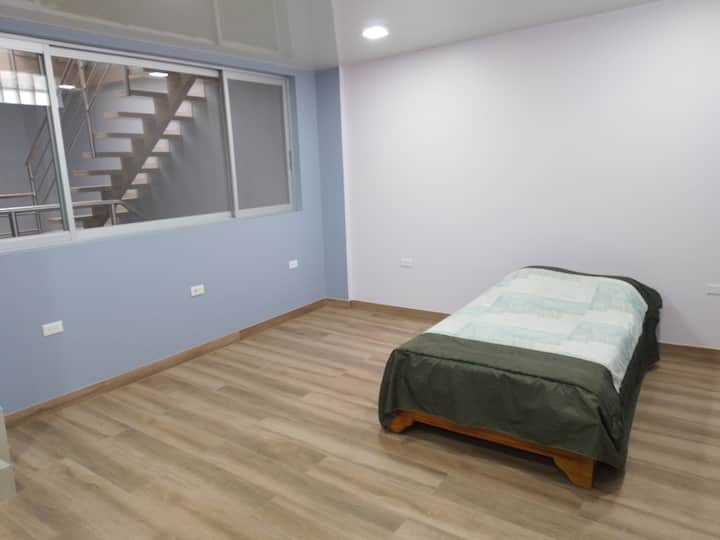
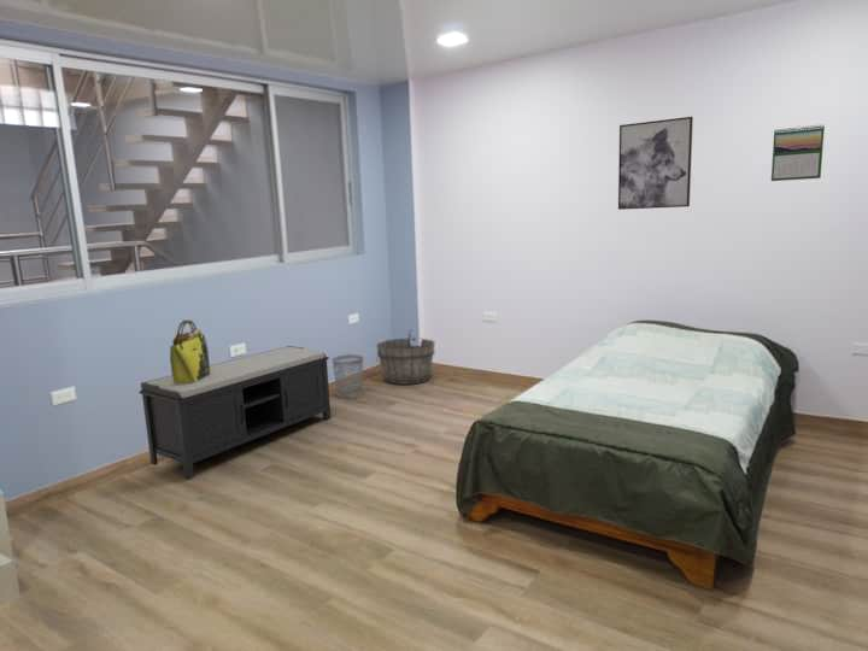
+ wall art (653, 165)
+ wooden bucket (406, 354)
+ wastebasket (348, 376)
+ calendar (797, 152)
+ bench (245, 403)
+ tote bag (188, 348)
